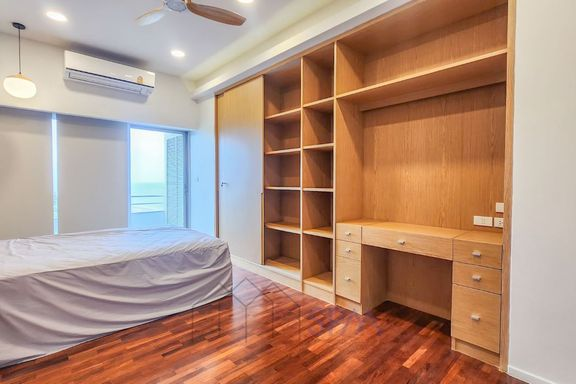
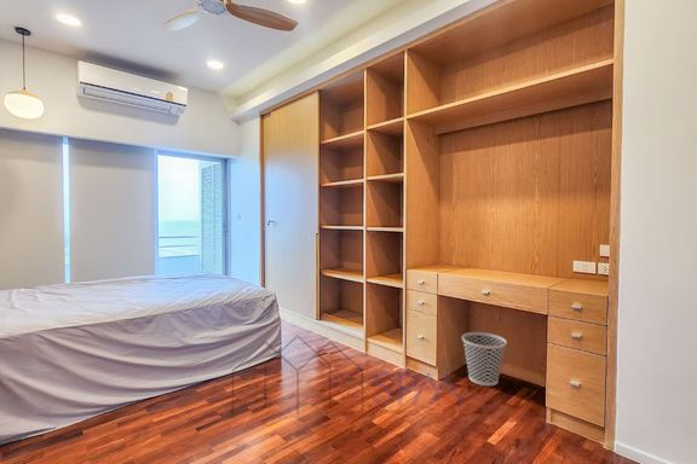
+ wastebasket (483, 359)
